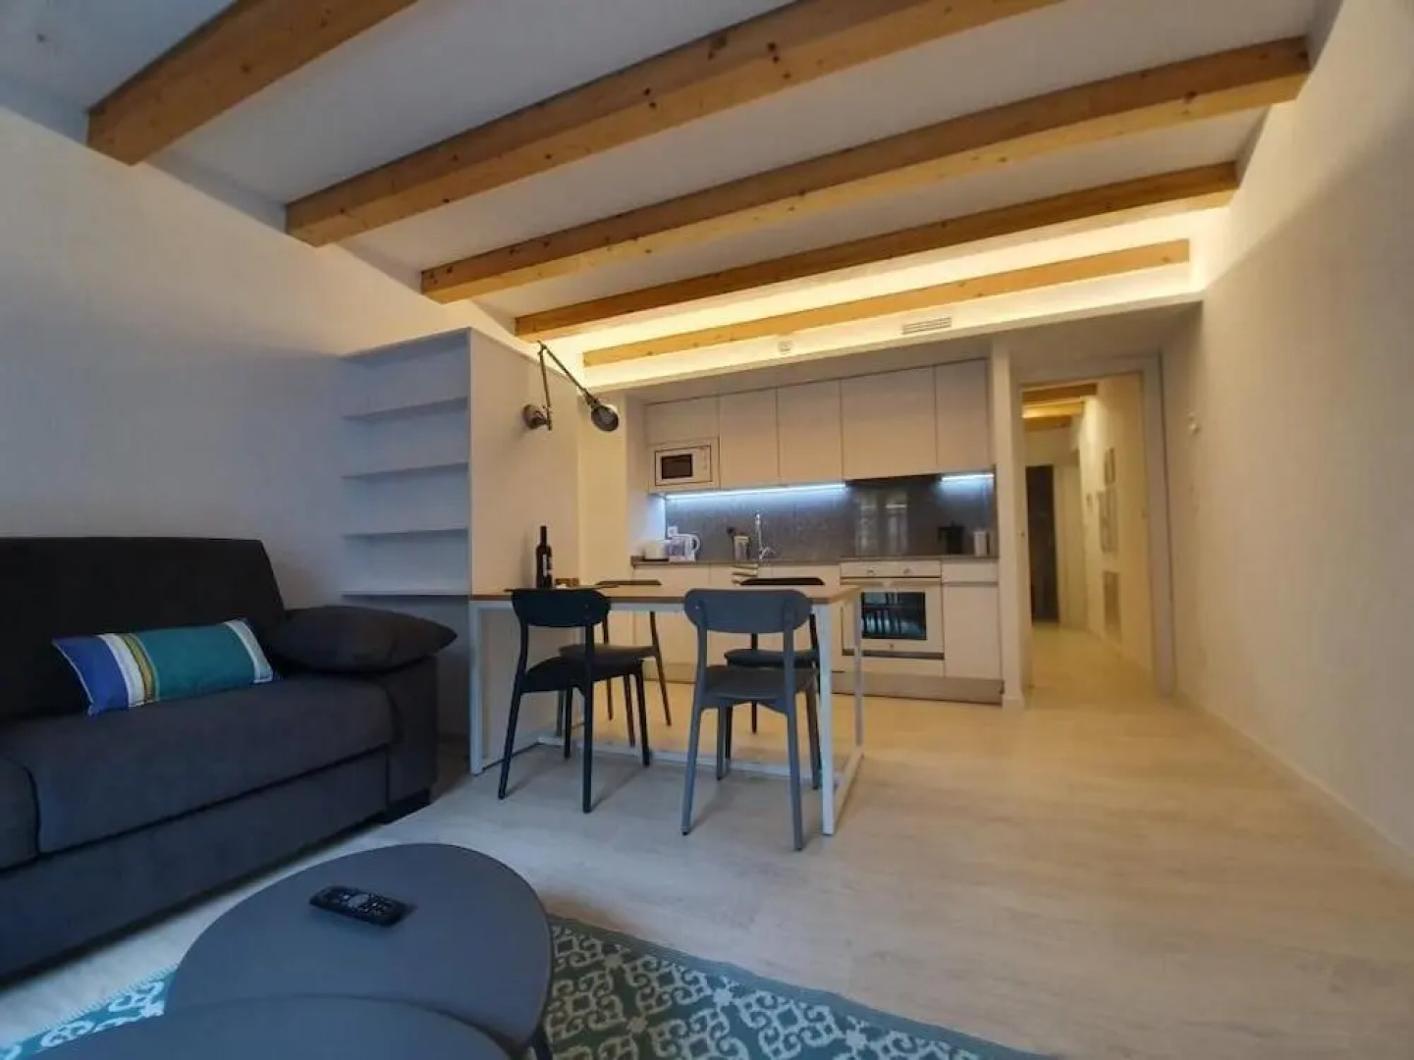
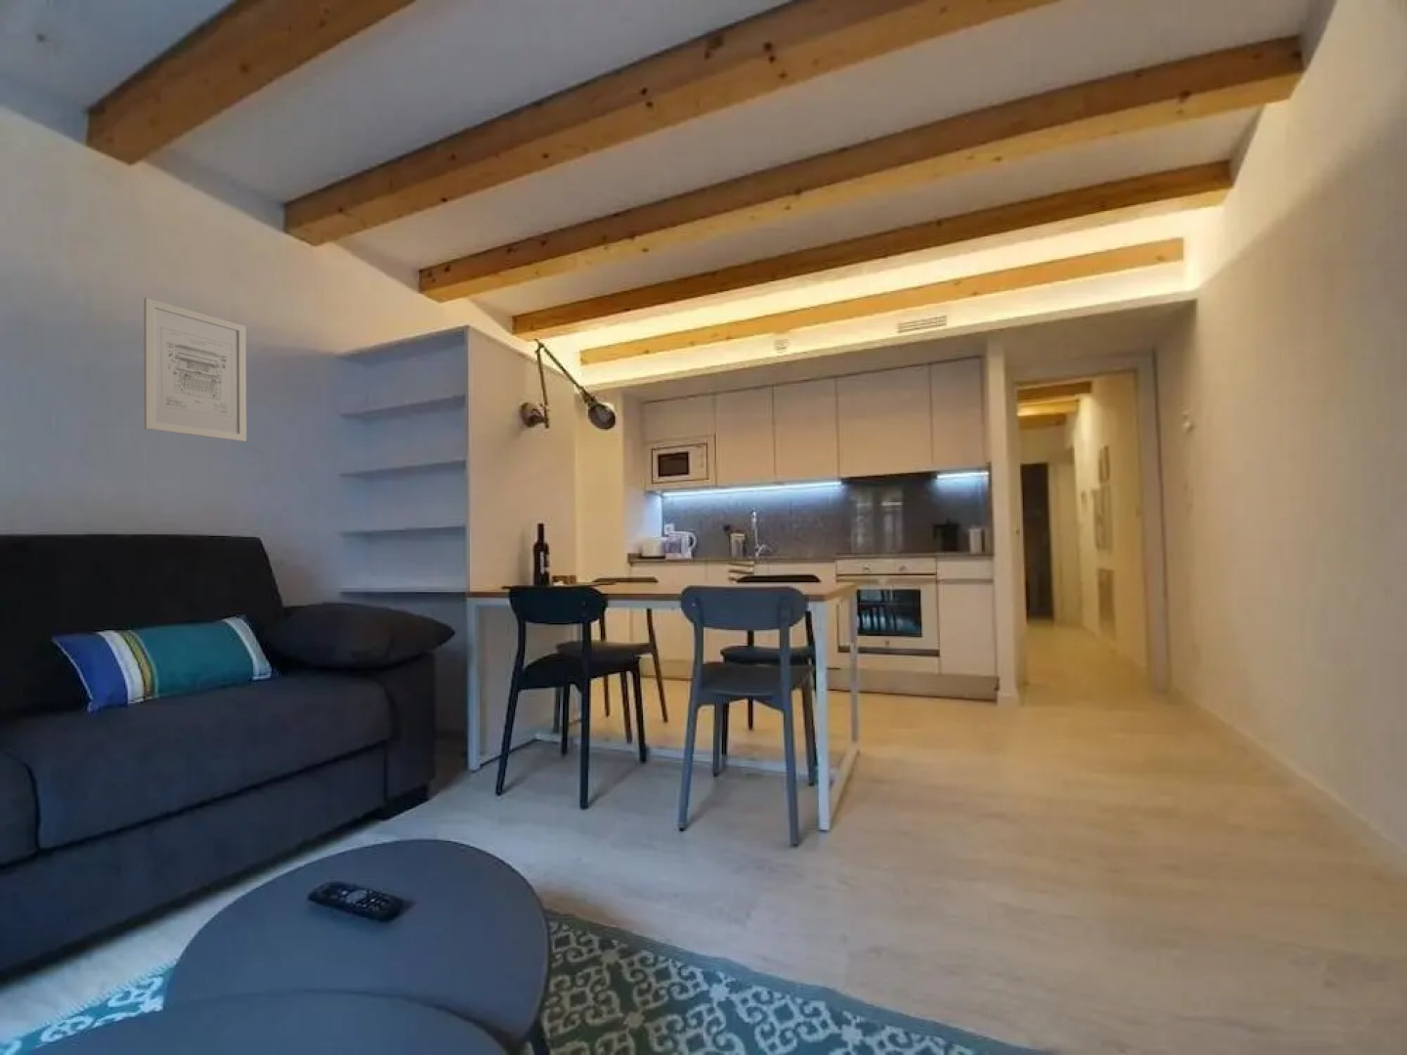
+ wall art (198, 375)
